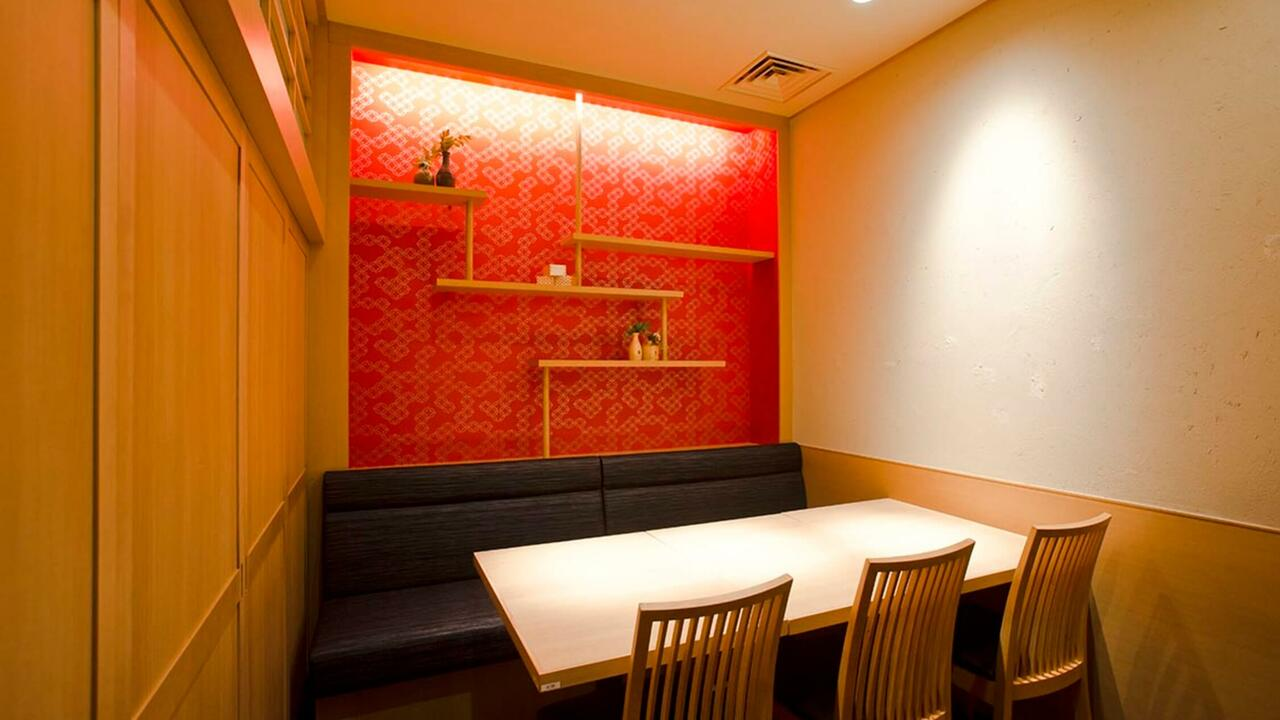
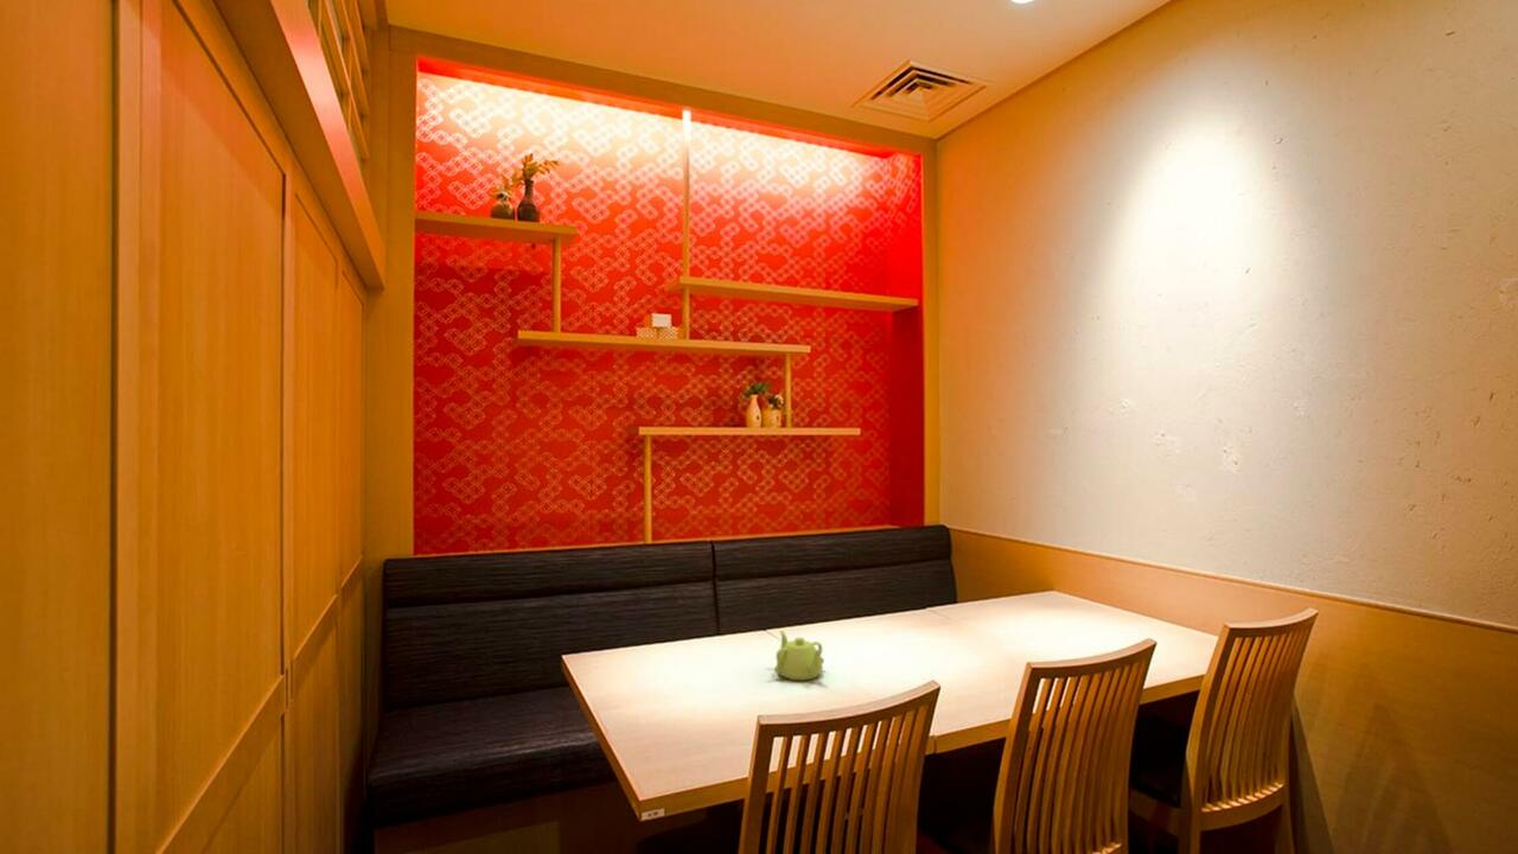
+ teapot (799, 656)
